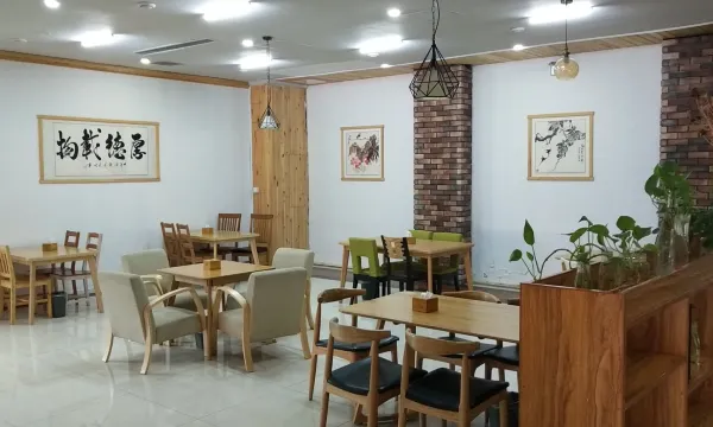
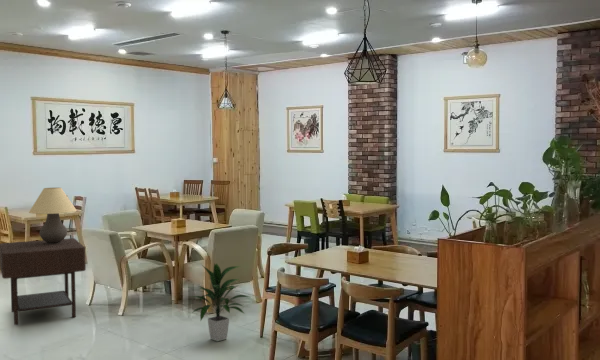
+ side table (40, 276)
+ indoor plant (218, 299)
+ table lamp (53, 215)
